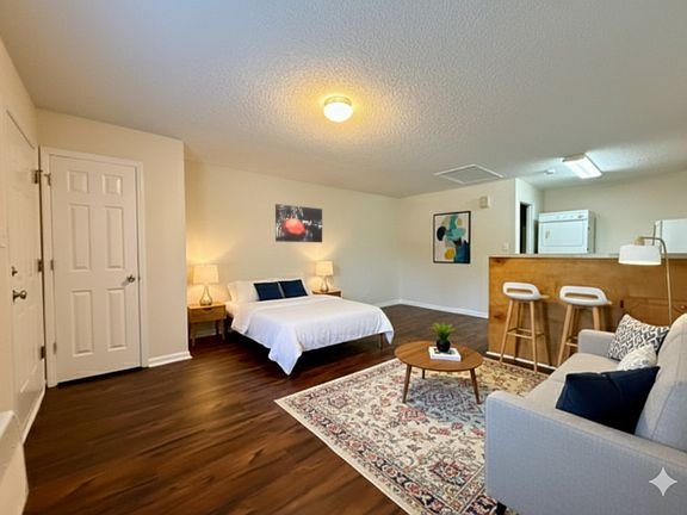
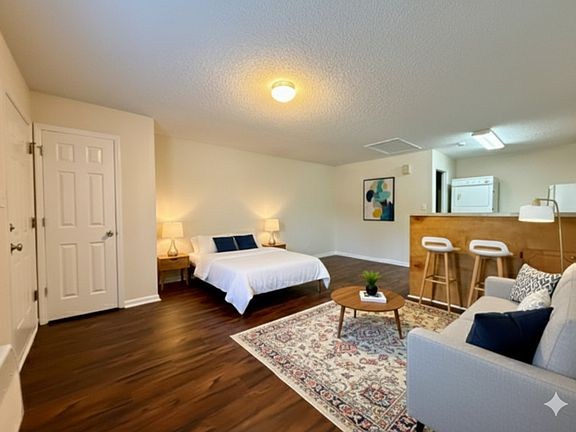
- wall art (299, 224)
